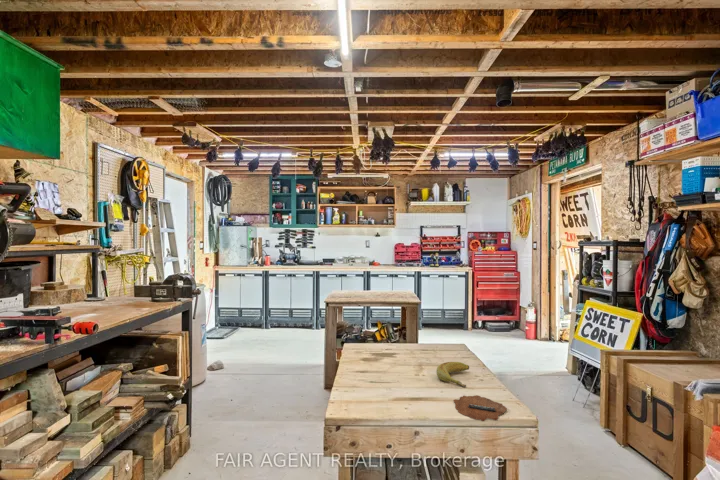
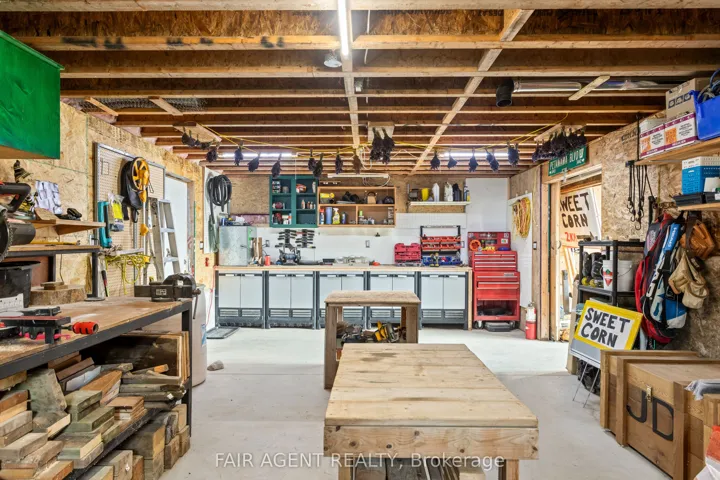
- banana (456, 371)
- pencil (479, 405)
